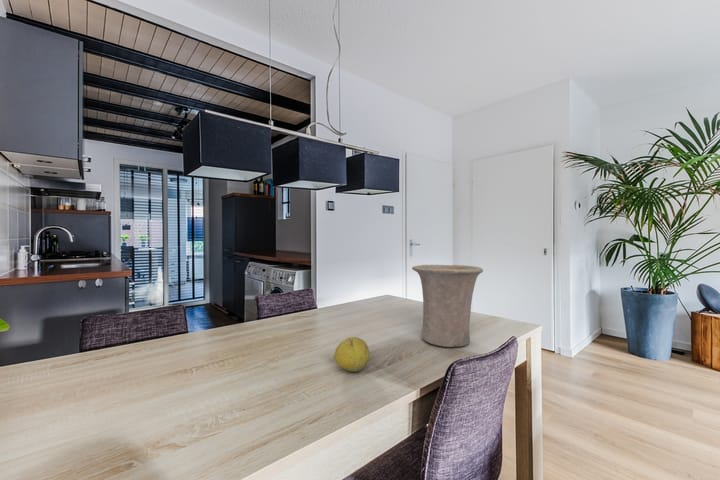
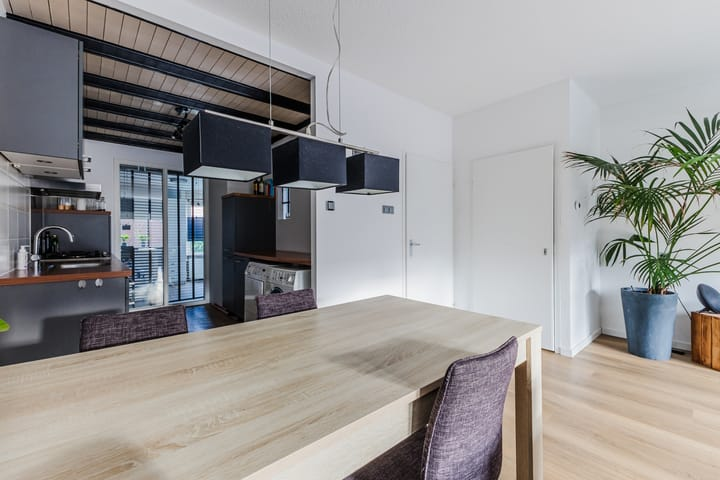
- fruit (352, 354)
- vase (446, 302)
